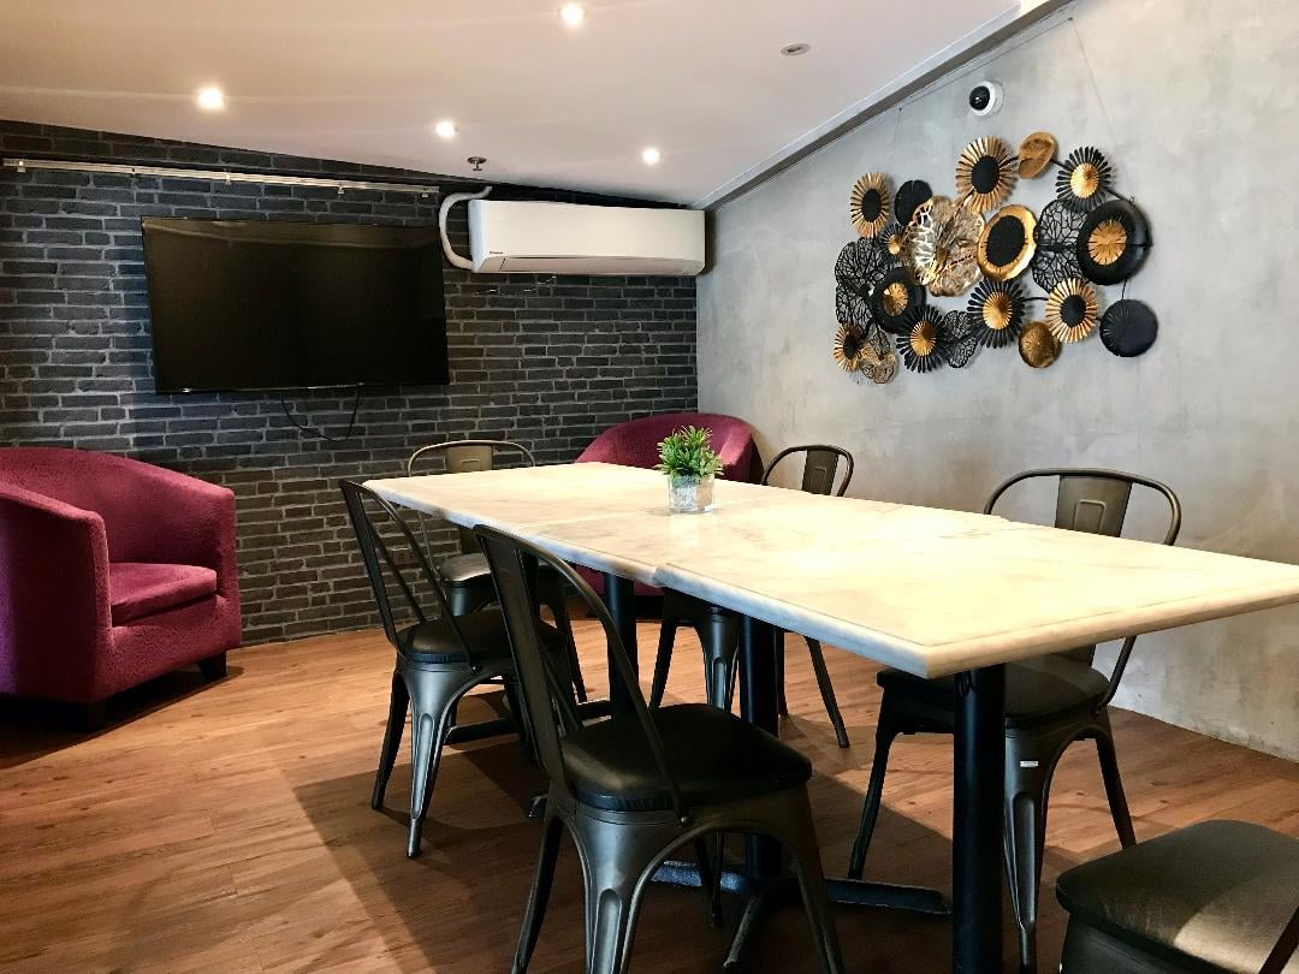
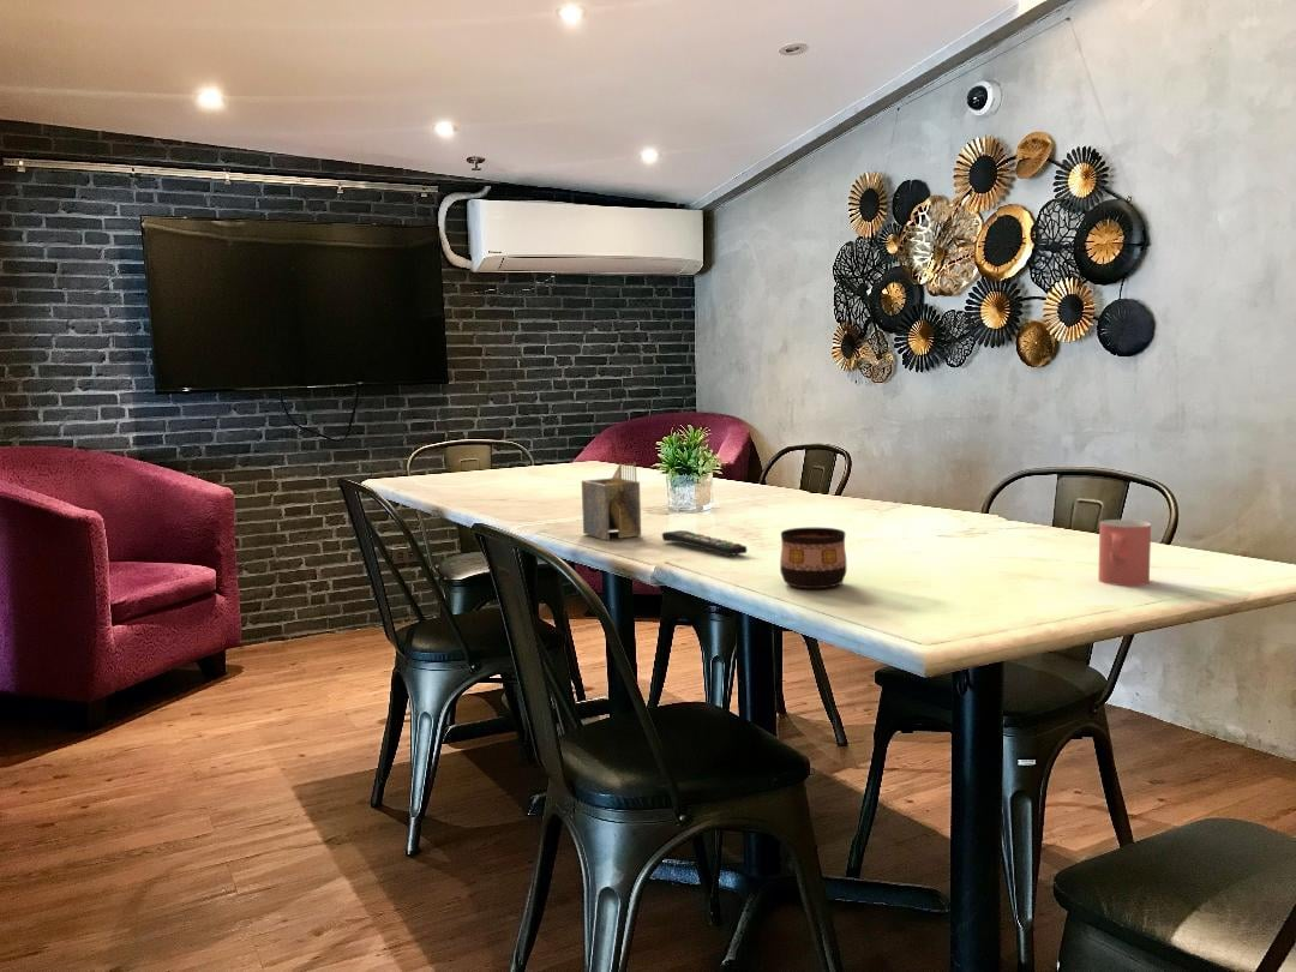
+ napkin holder (611, 498)
+ cup (815, 557)
+ remote control (702, 542)
+ cup (1122, 554)
